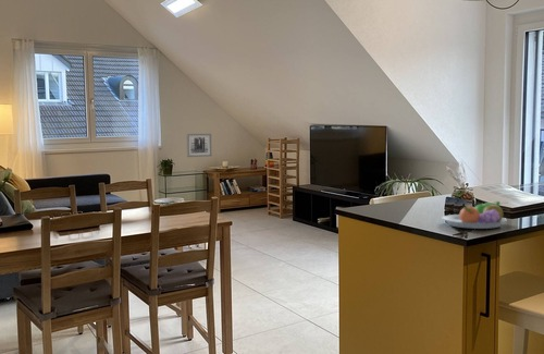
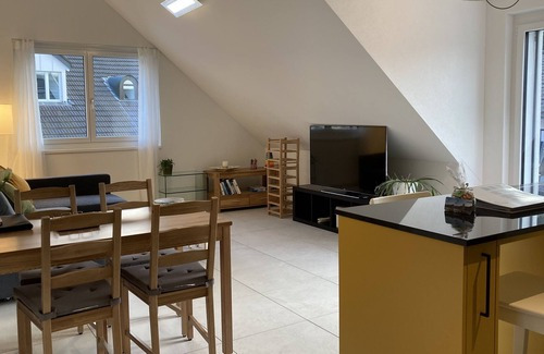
- wall art (199, 145)
- fruit bowl (475, 212)
